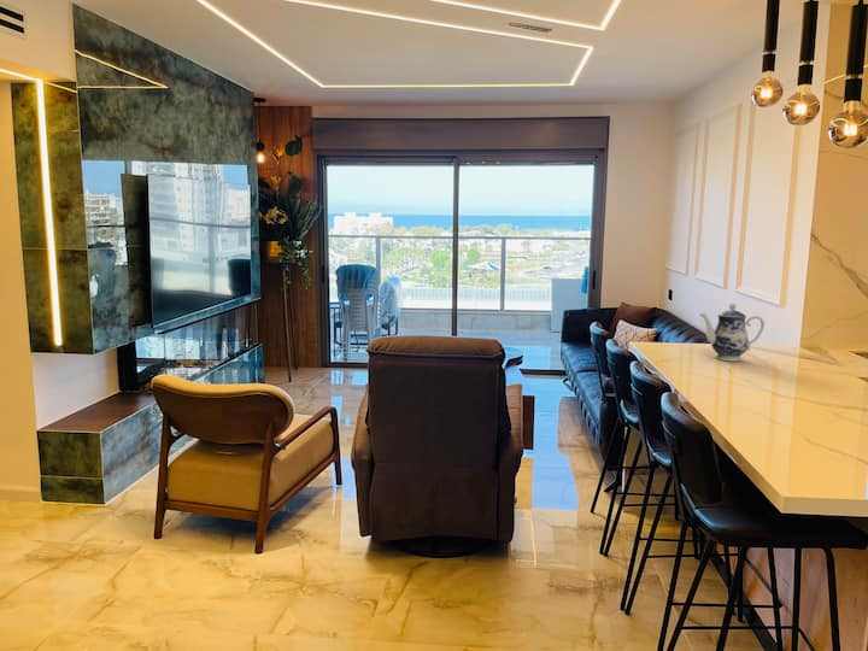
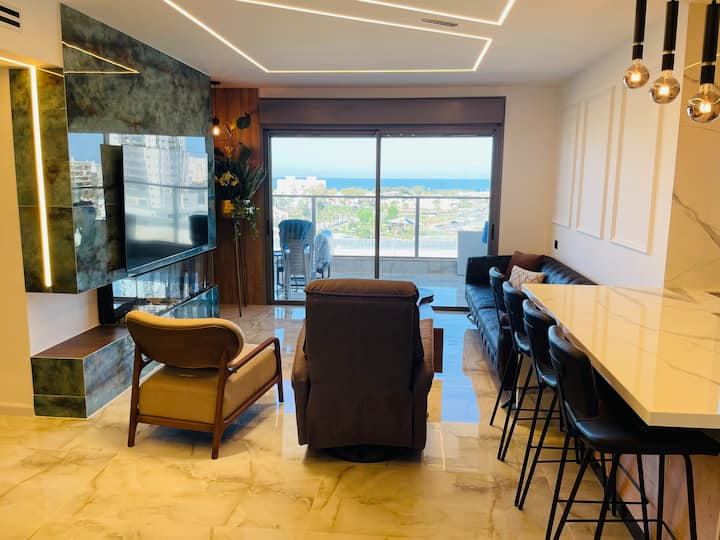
- teapot (731, 330)
